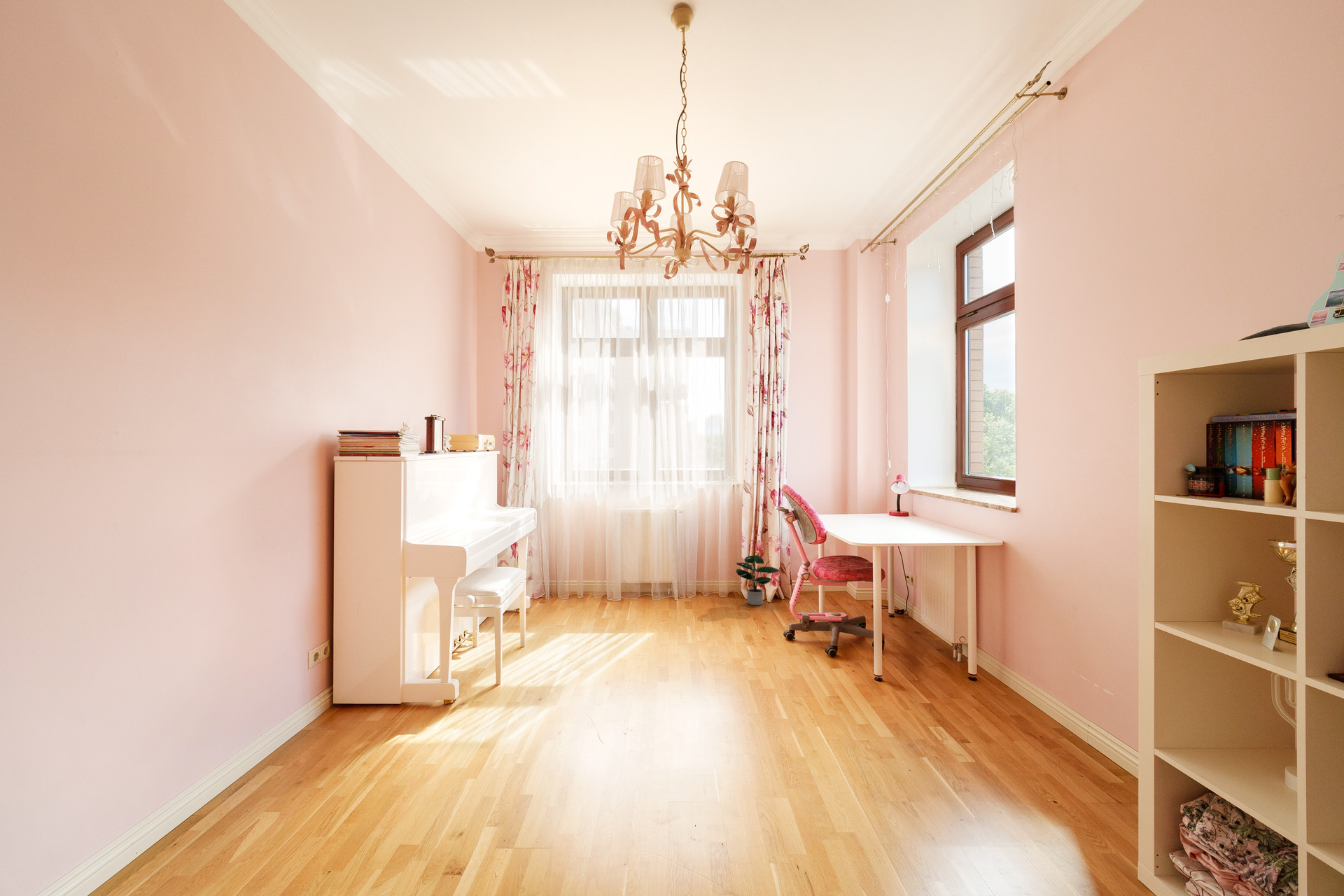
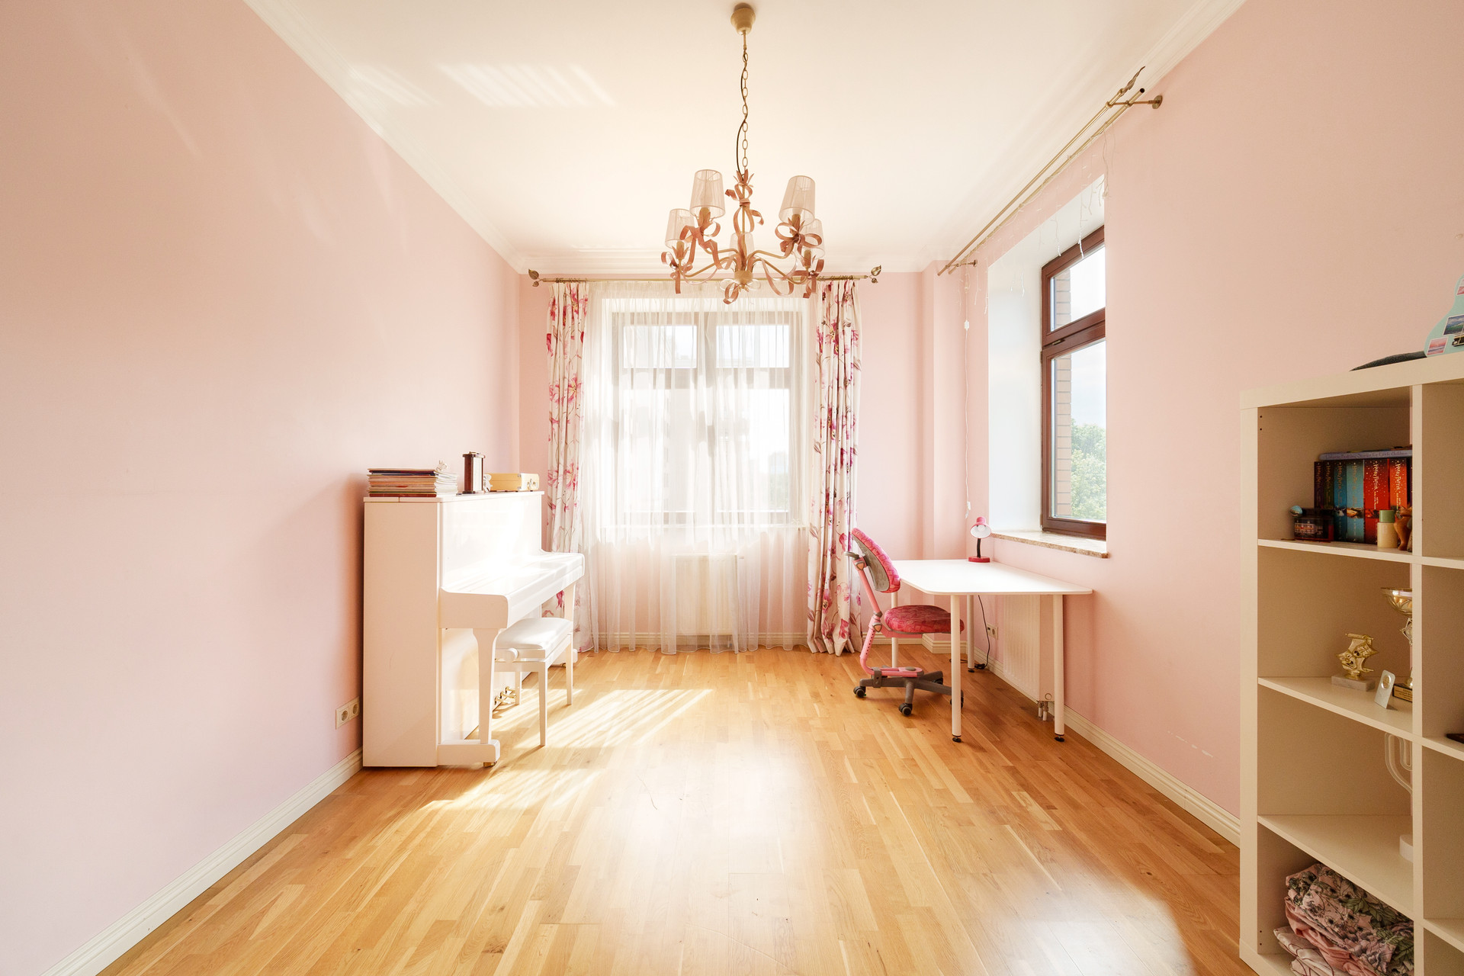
- potted plant (757, 580)
